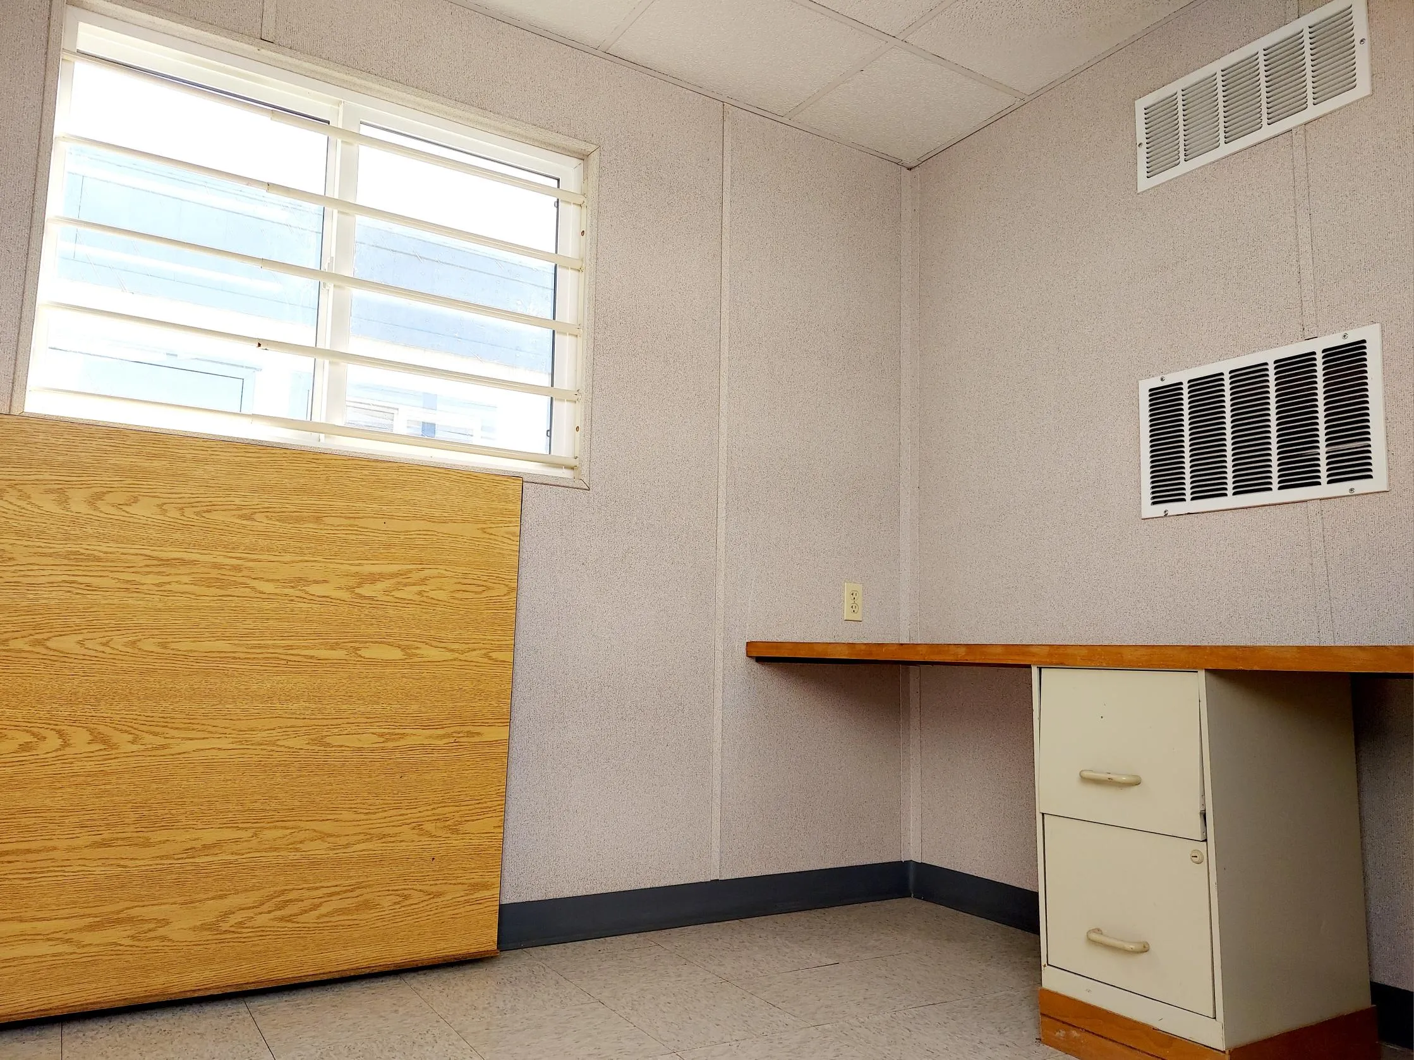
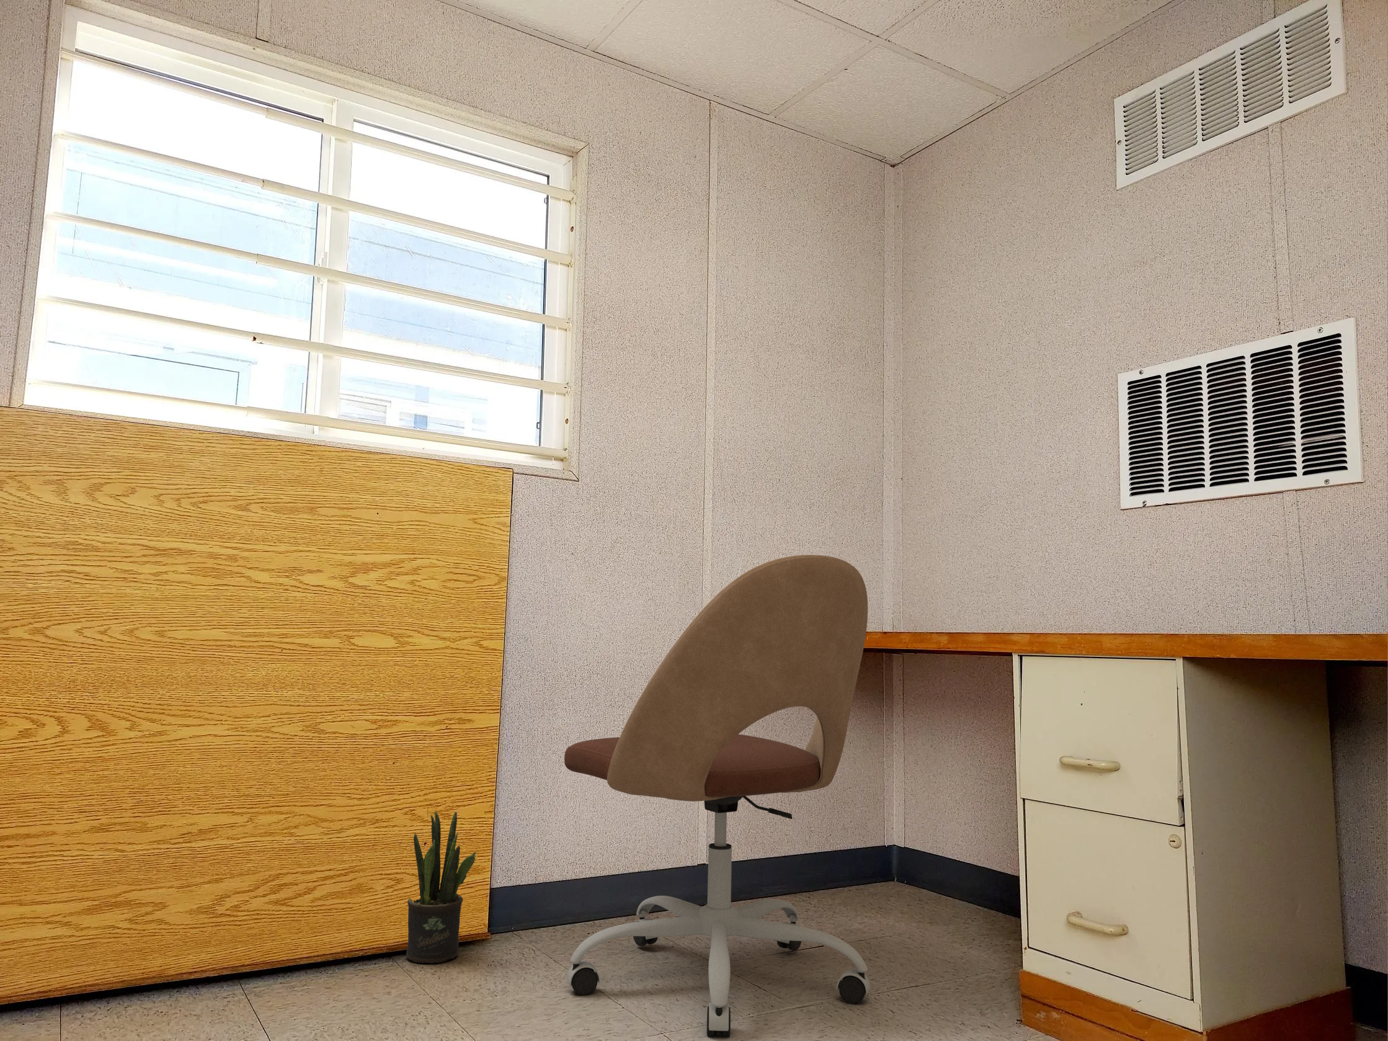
+ office chair (722, 767)
+ potted plant (439, 885)
